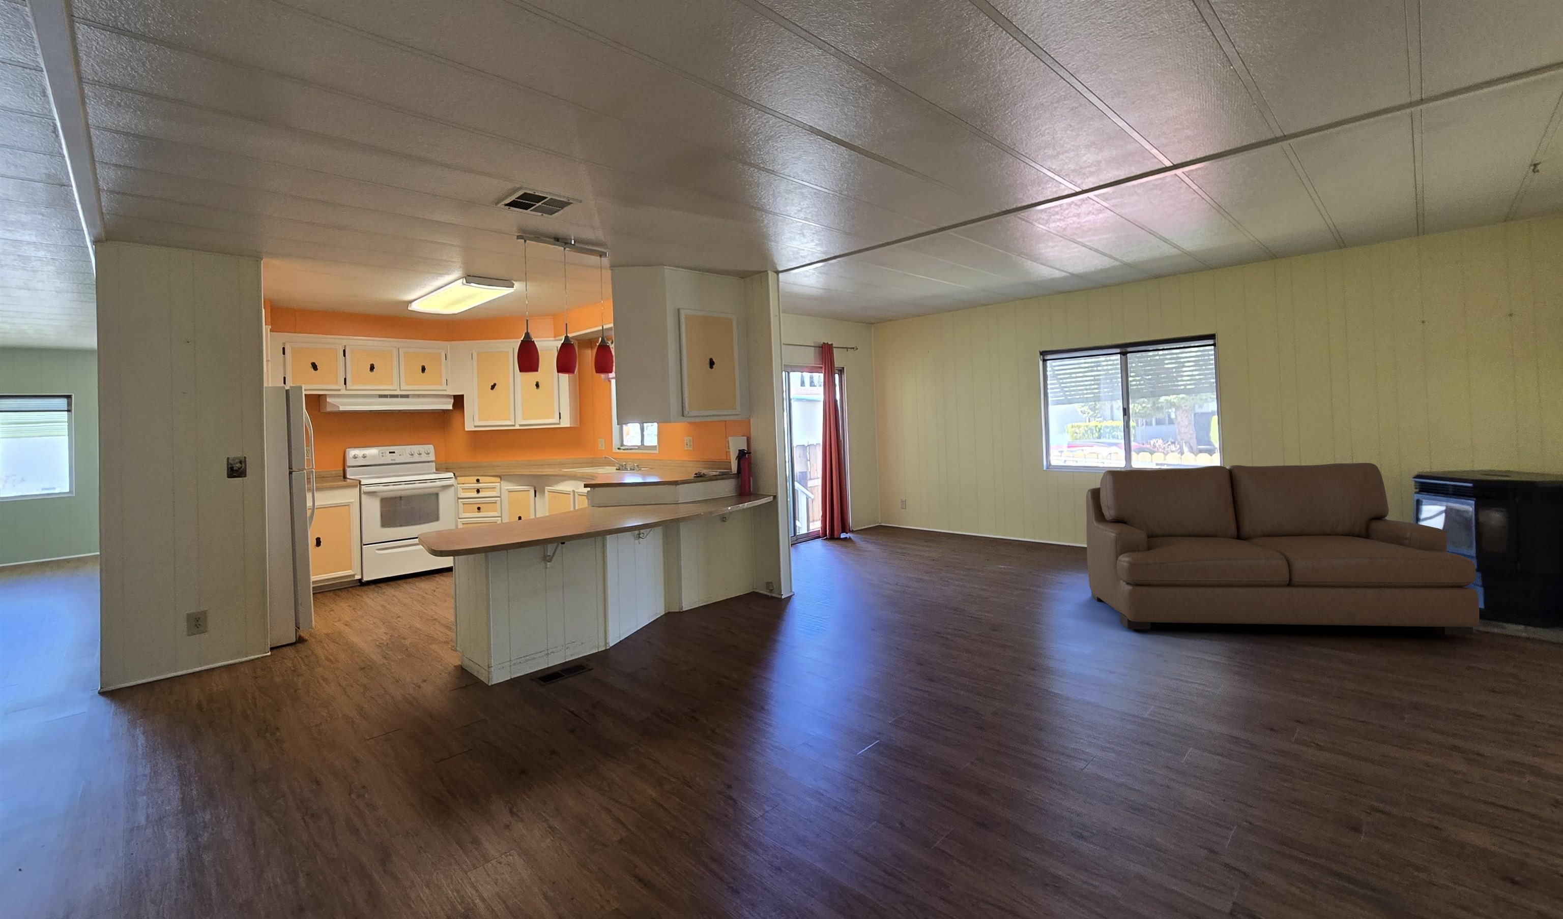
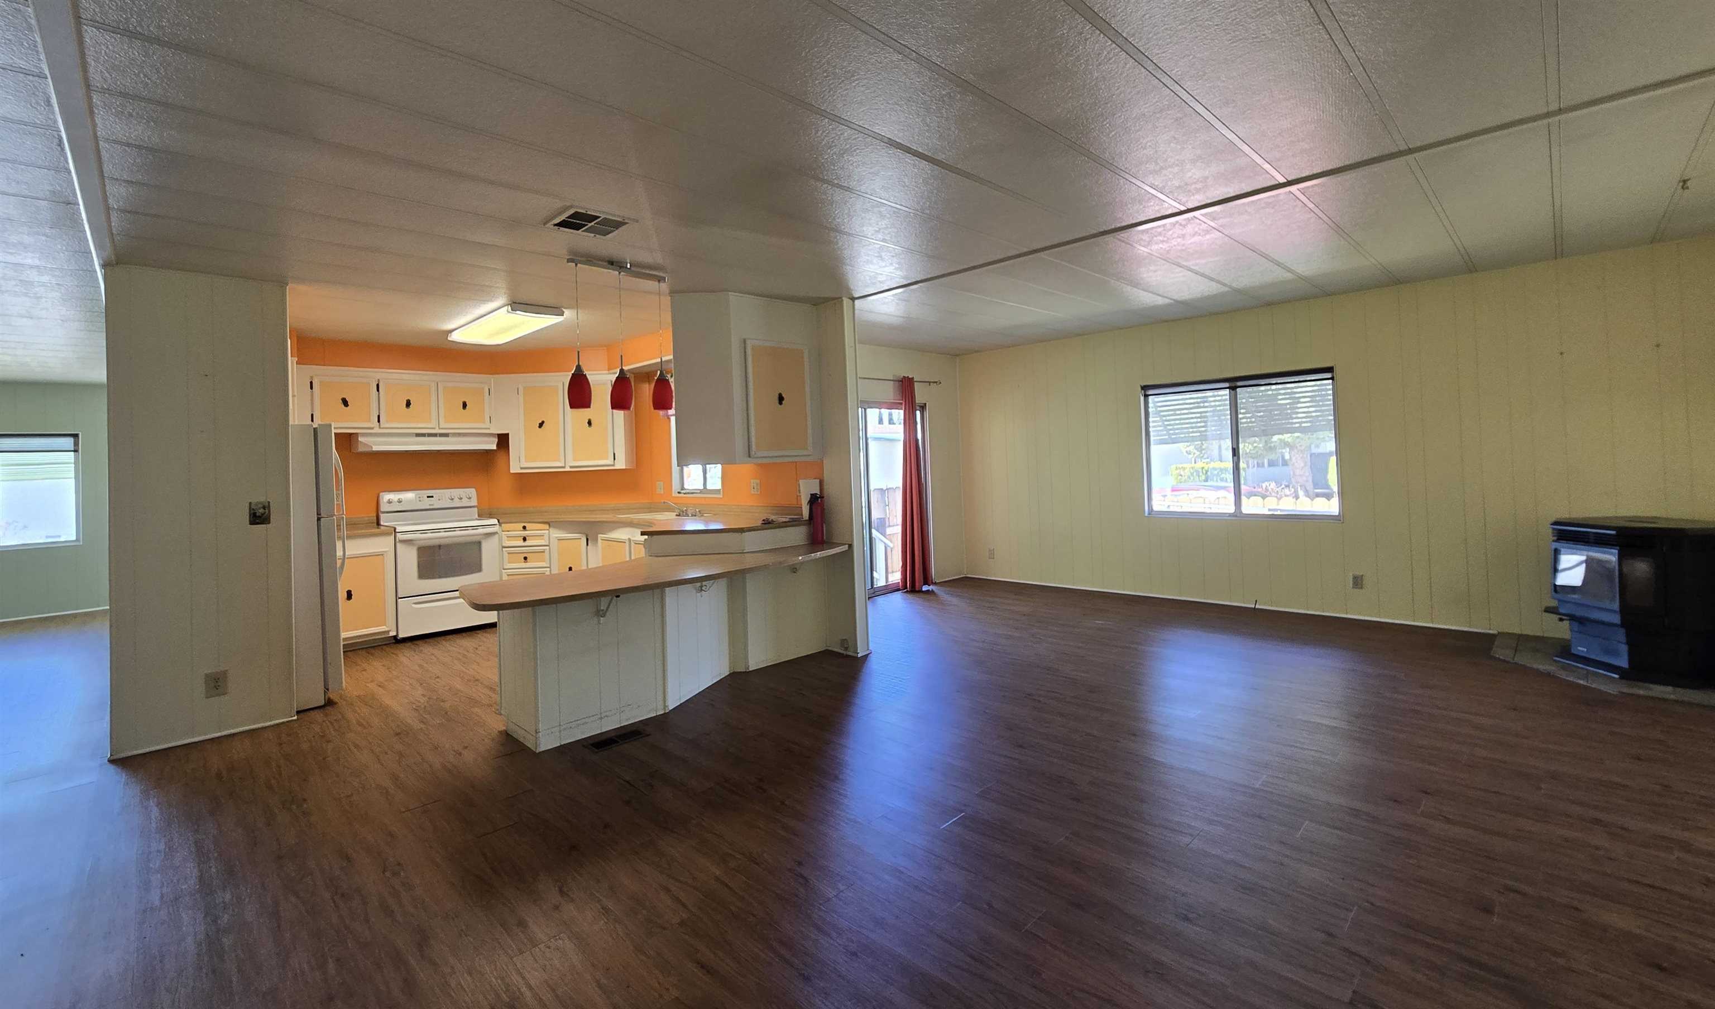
- sofa (1254, 540)
